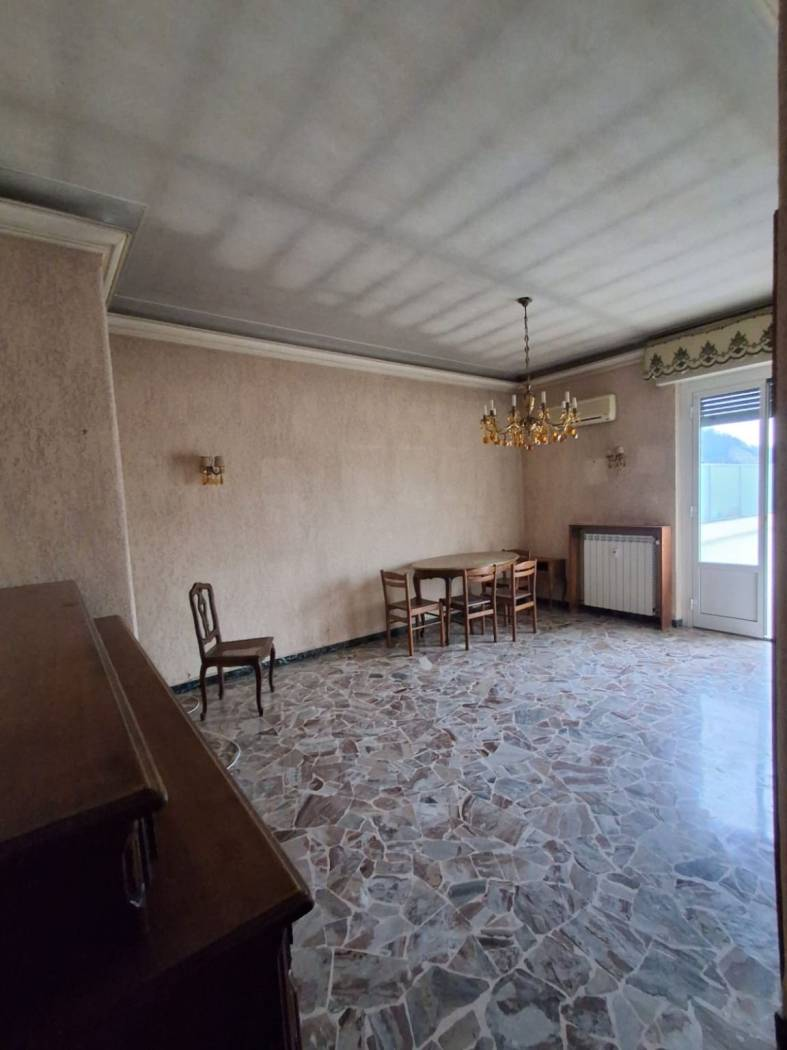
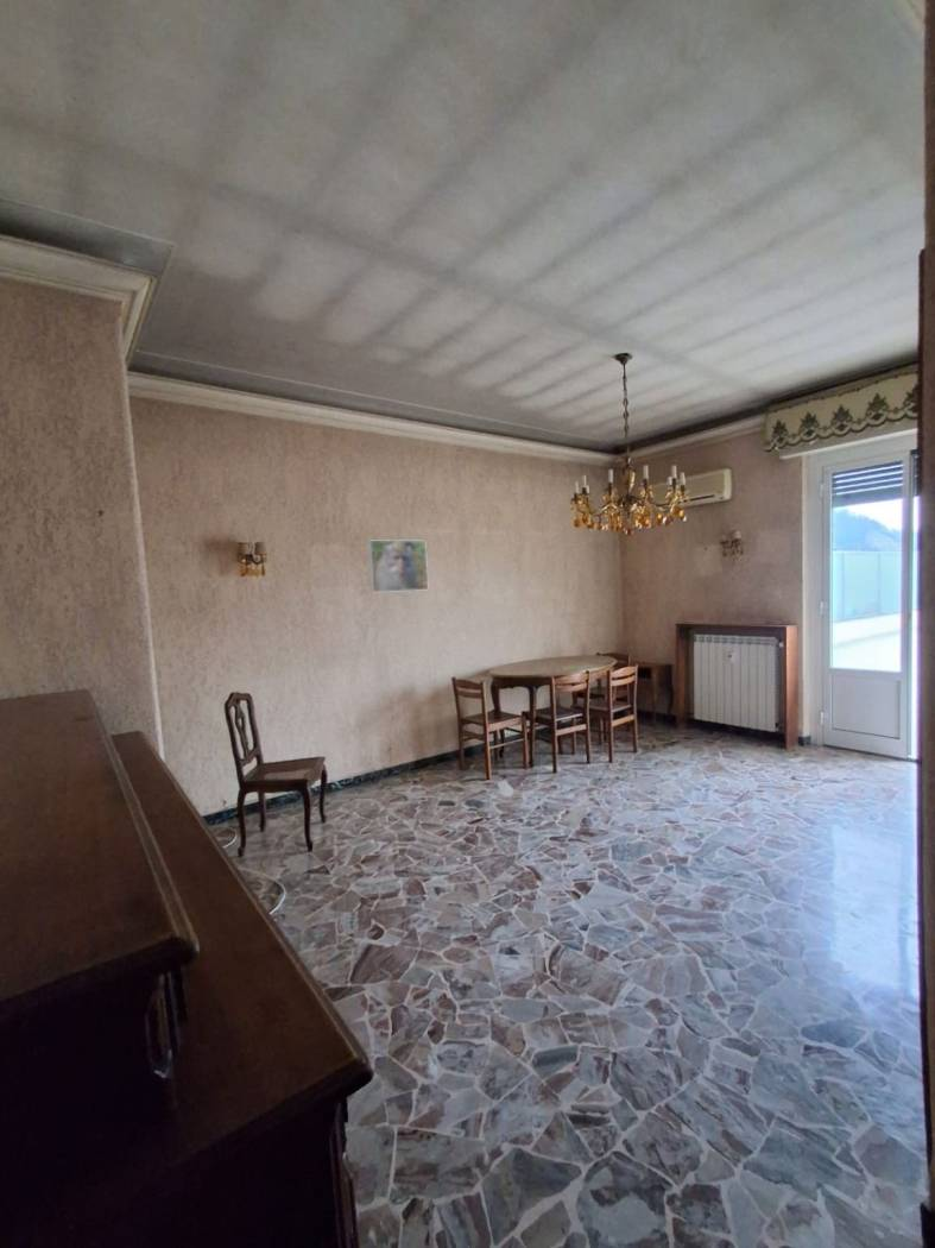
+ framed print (399, 566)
